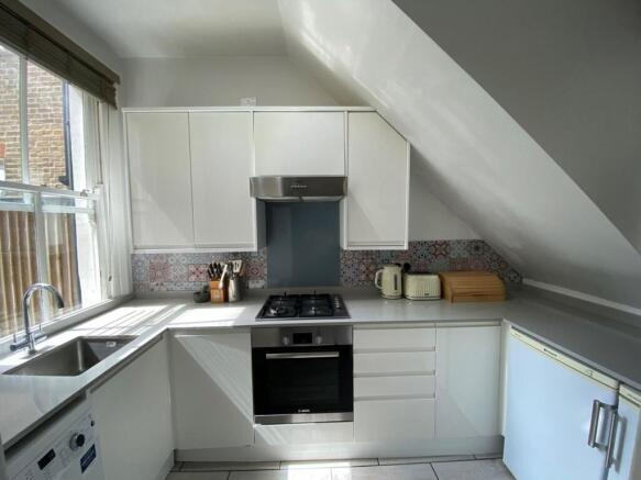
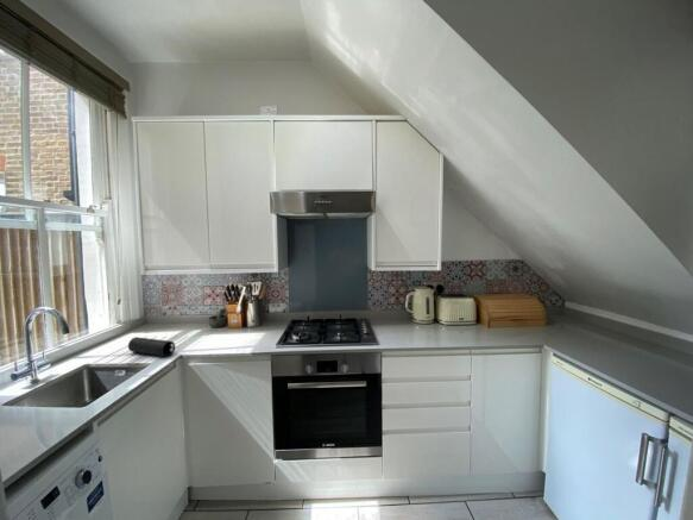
+ speaker (151, 346)
